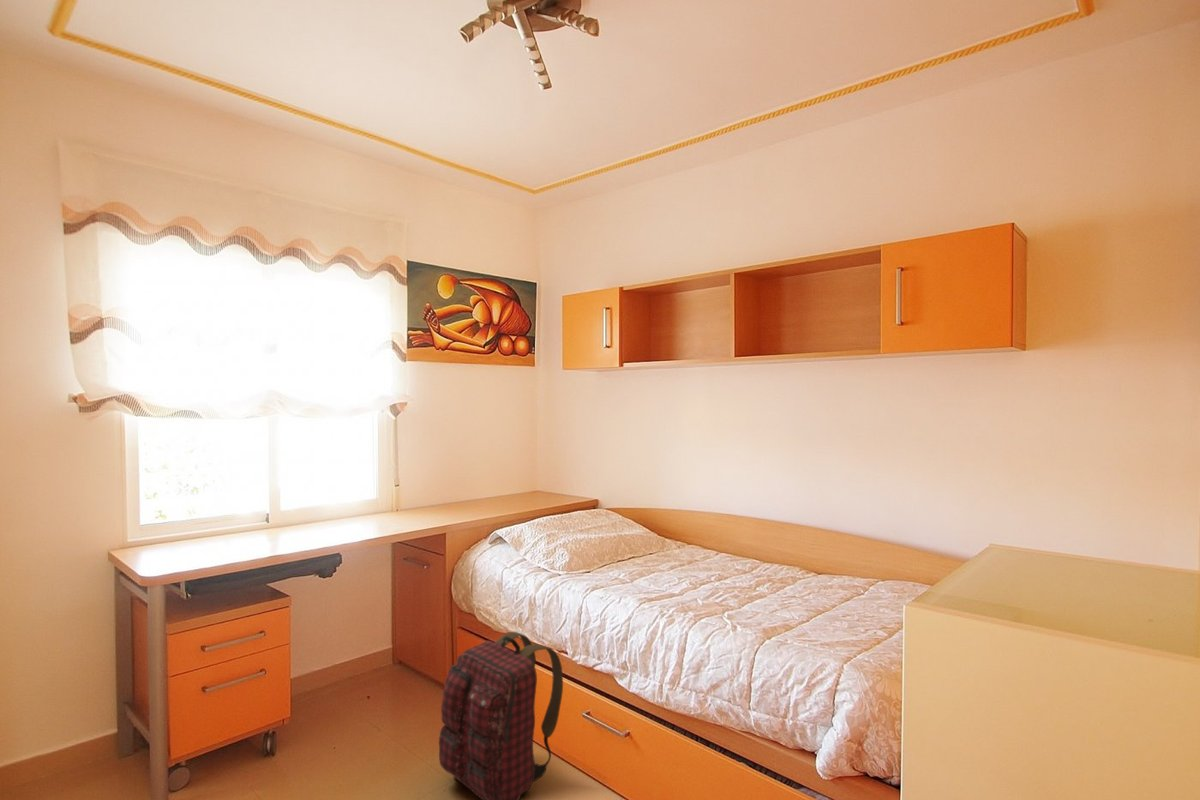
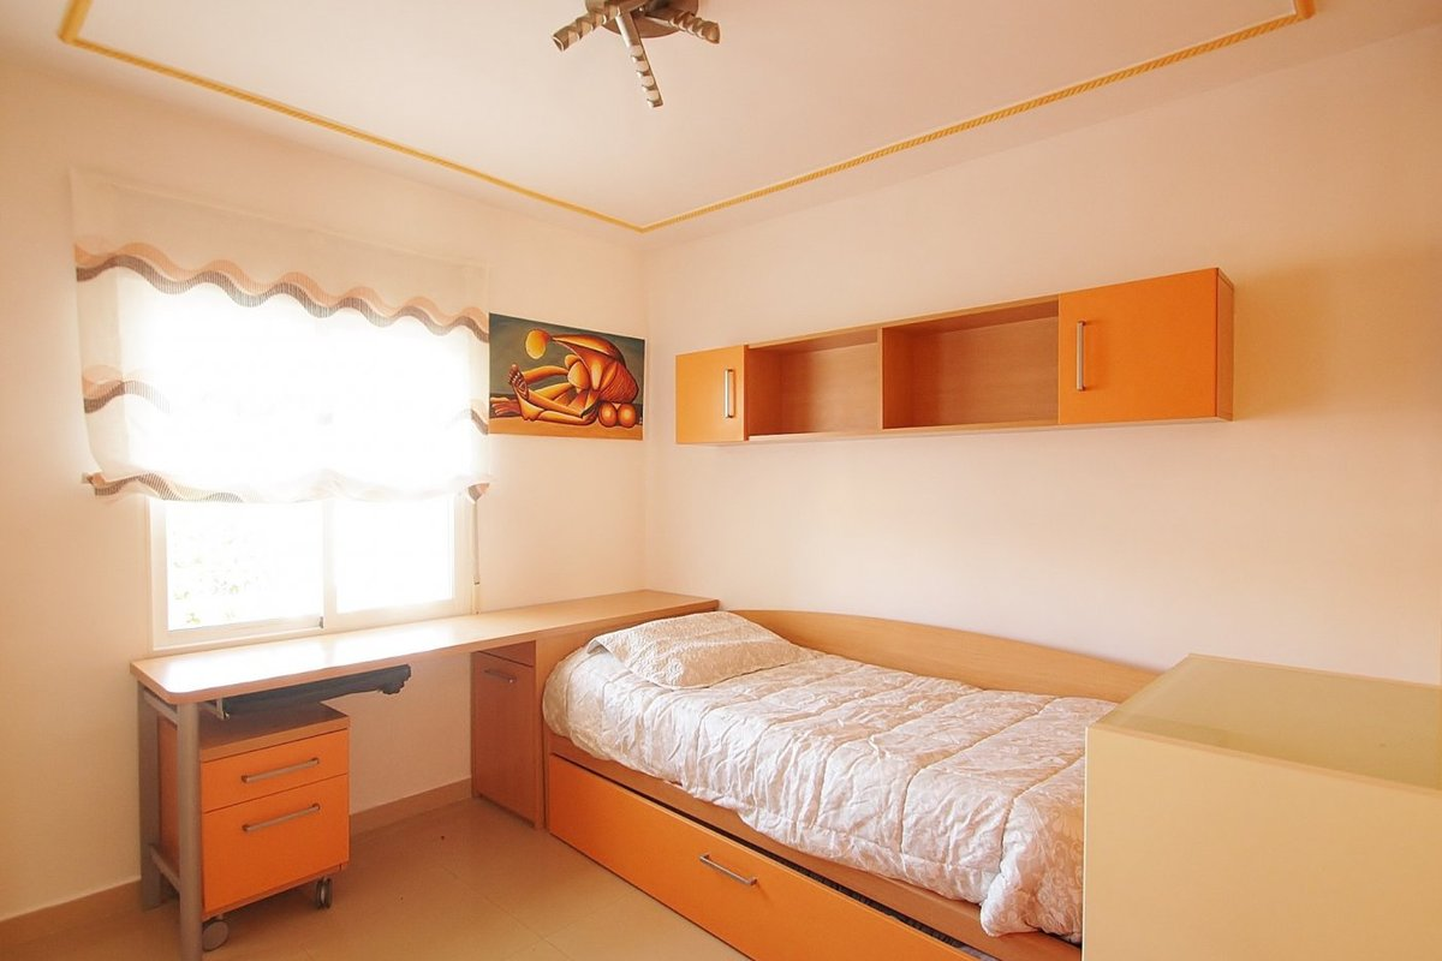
- backpack (503, 708)
